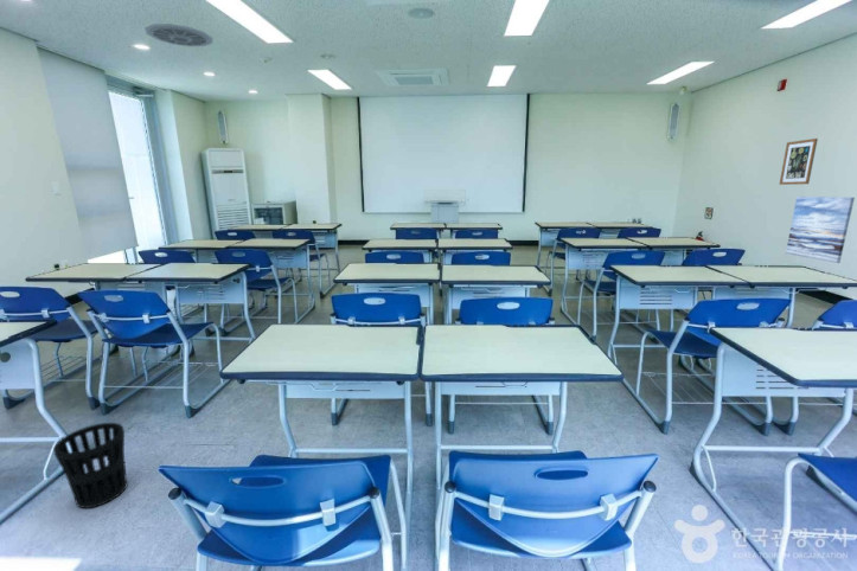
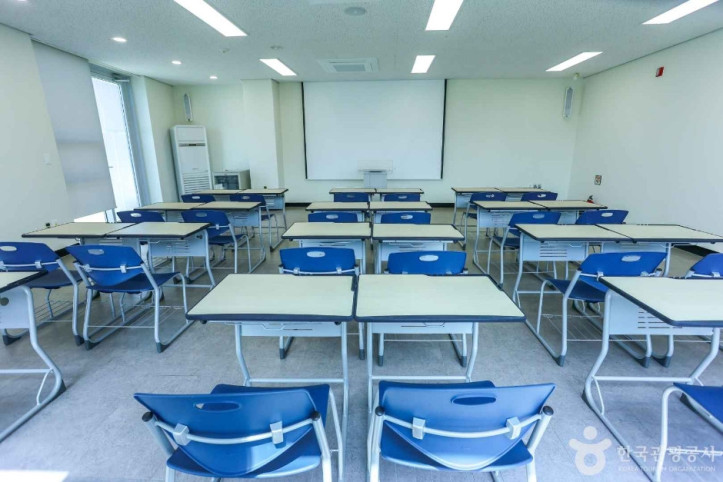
- wall art (817, 227)
- ceiling vent (180, 37)
- wastebasket (94, 467)
- wall art (797, 162)
